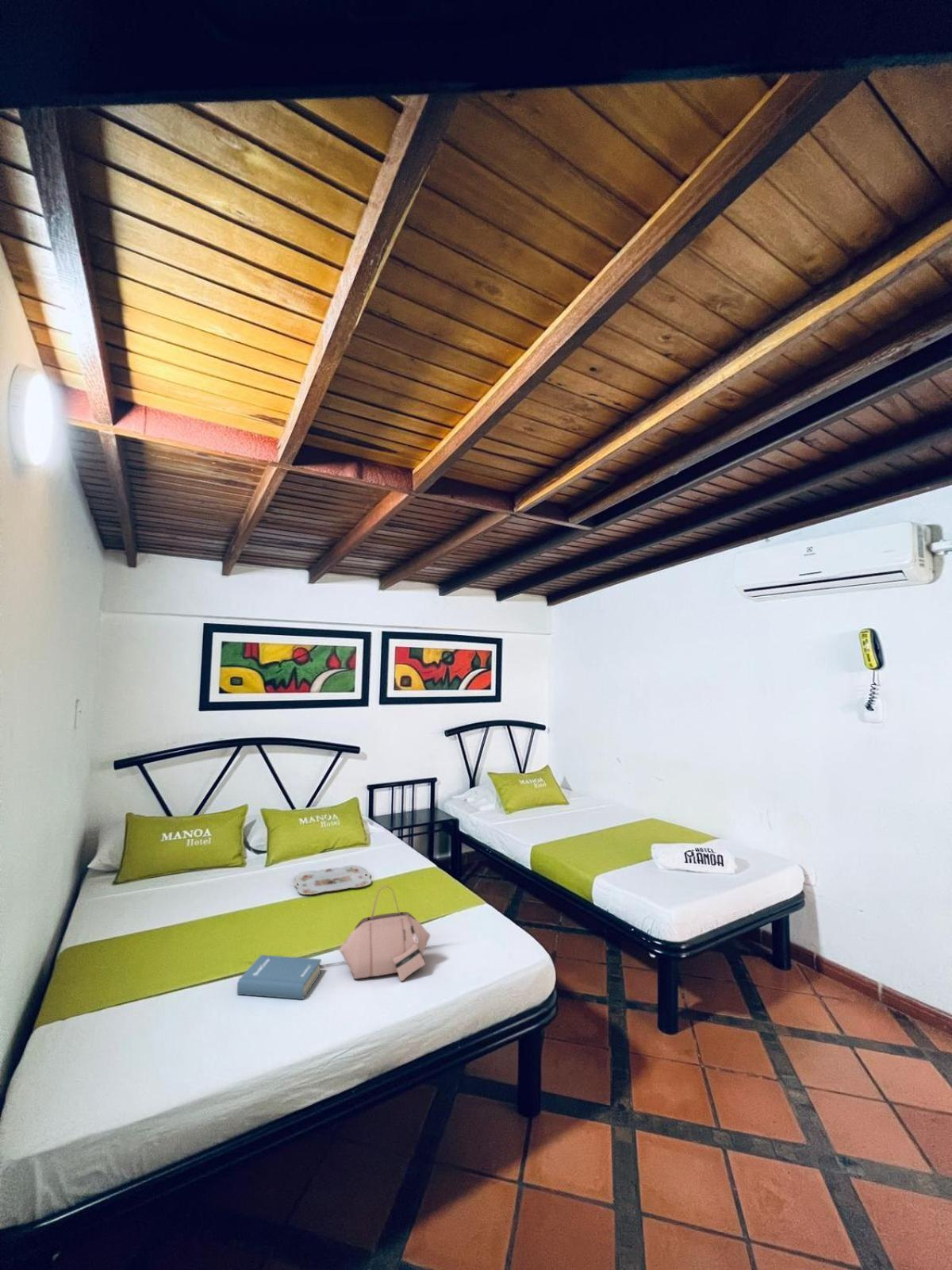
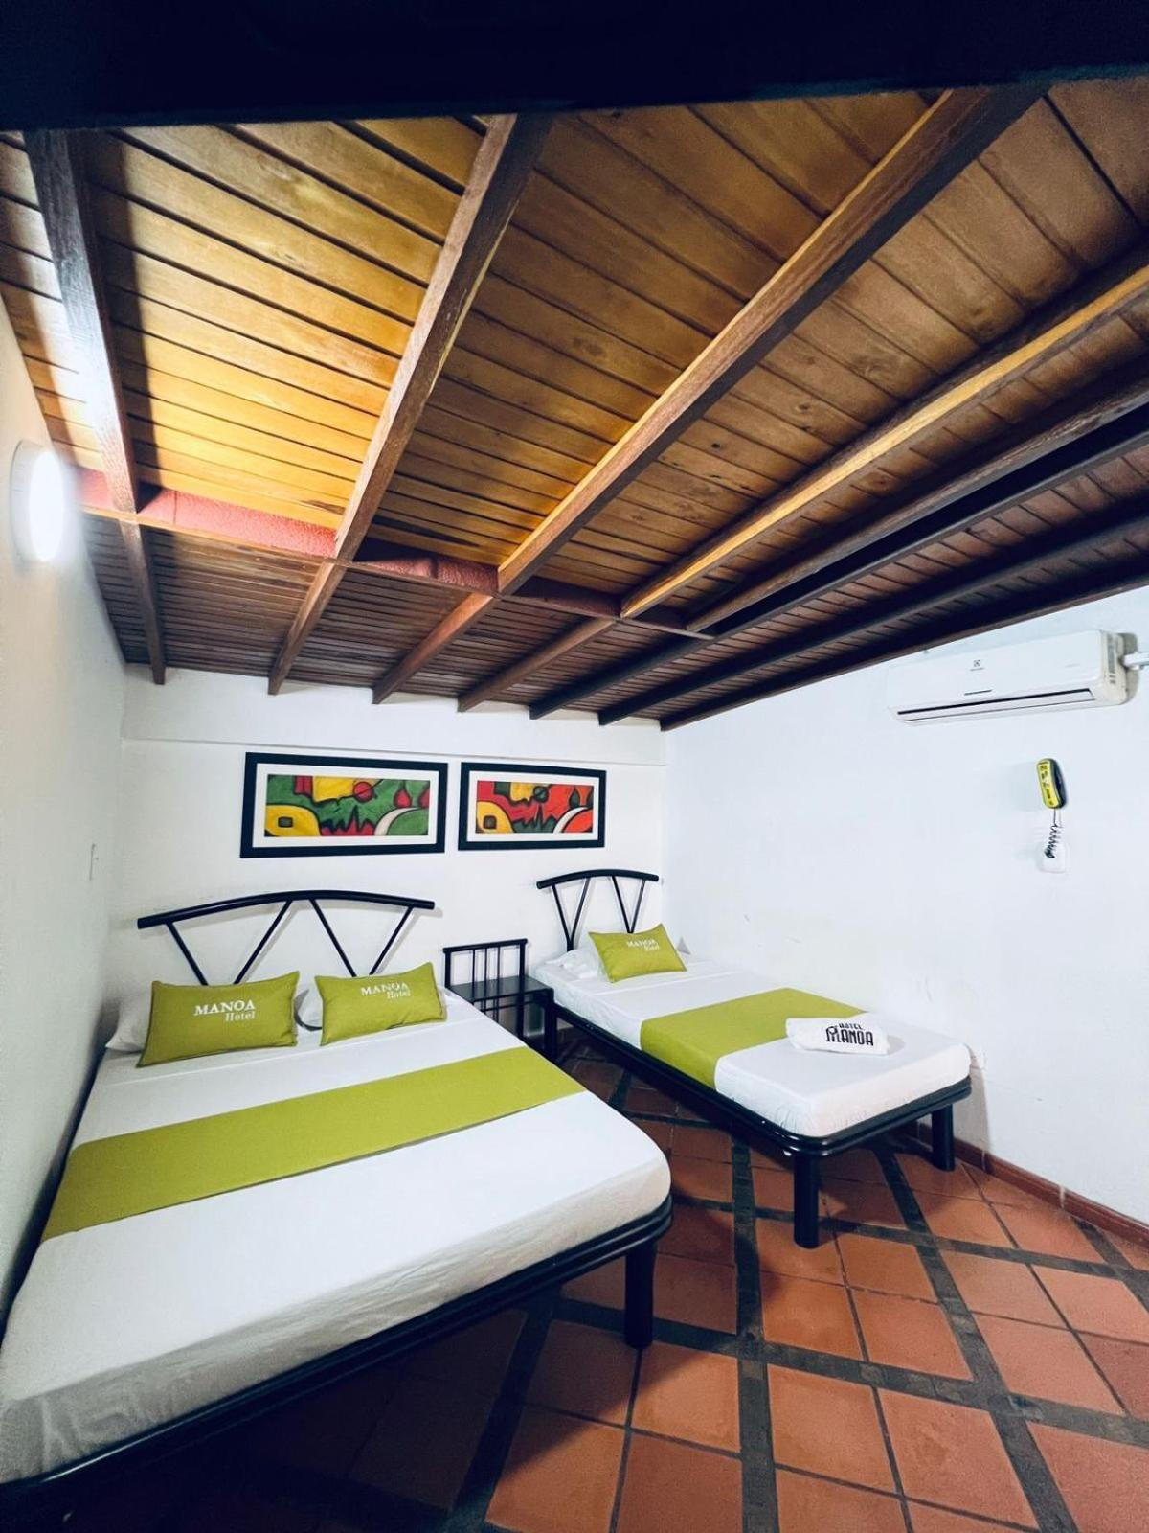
- hardback book (280, 976)
- handbag (386, 930)
- serving tray (332, 879)
